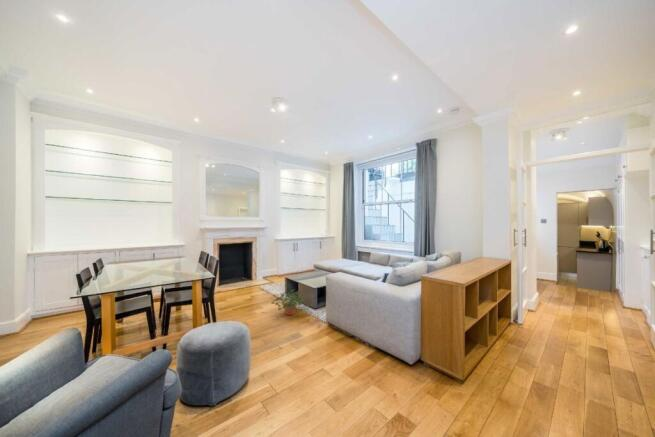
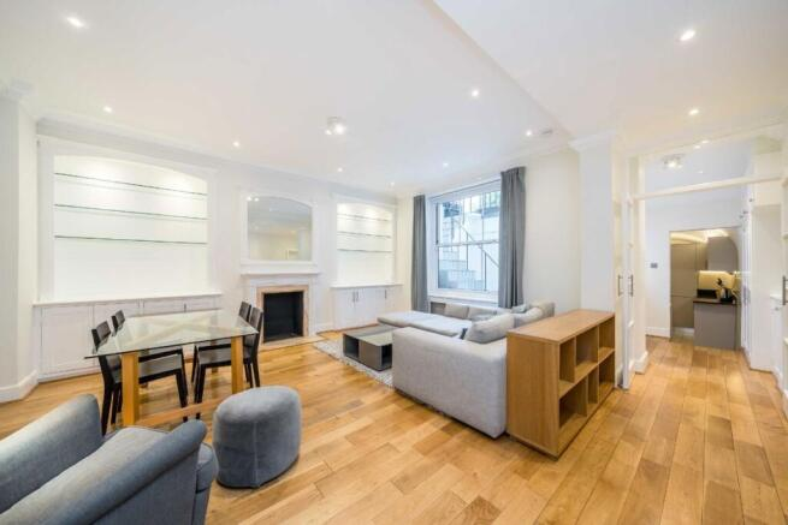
- potted plant (292, 304)
